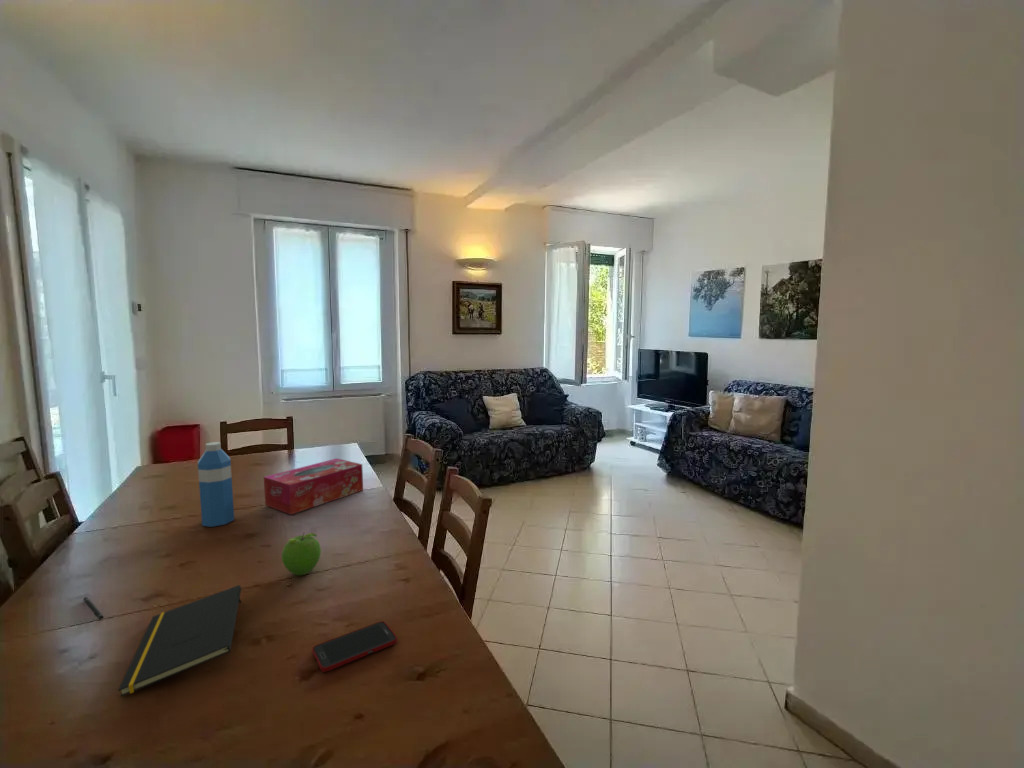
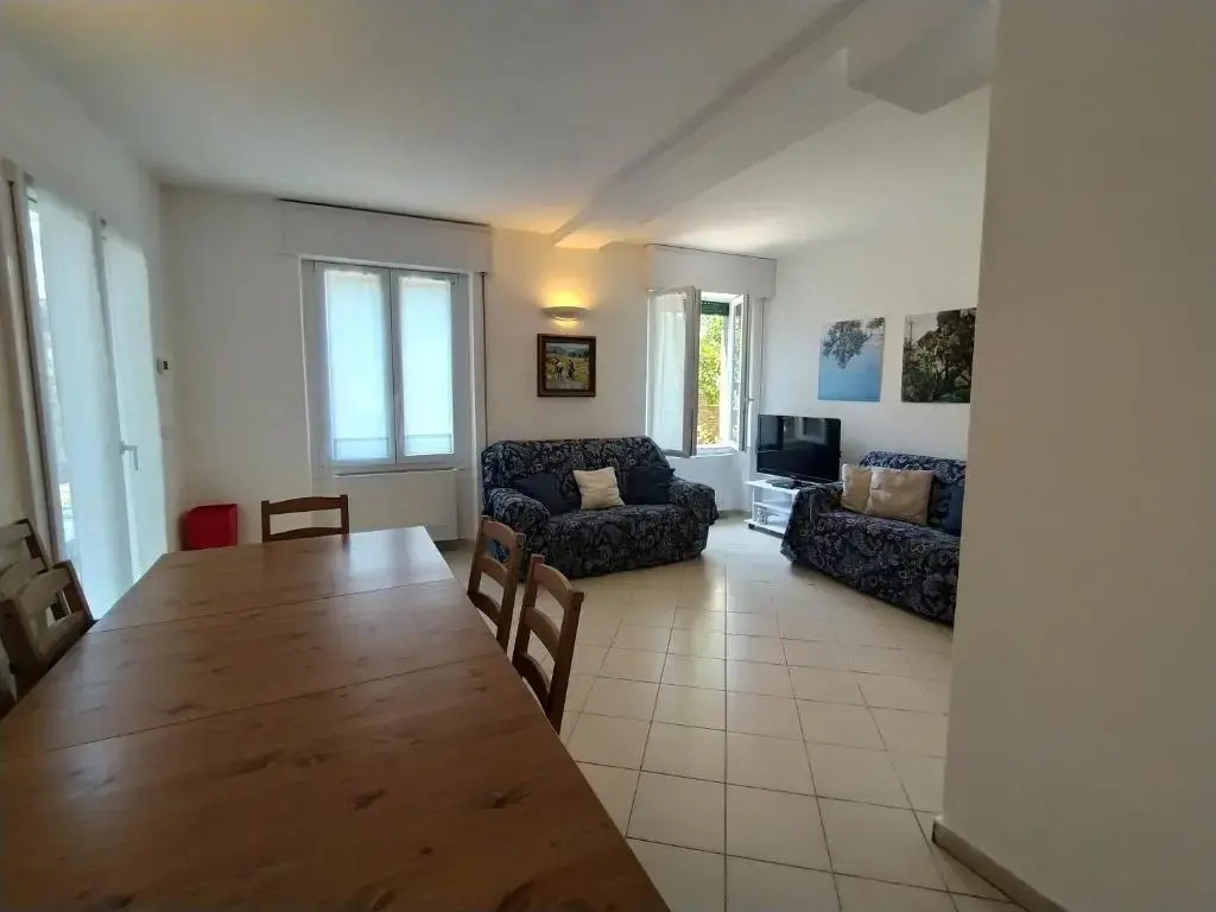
- cell phone (355, 645)
- fruit (301, 552)
- pen (92, 607)
- tissue box (315, 483)
- notepad (188, 633)
- water bottle (215, 482)
